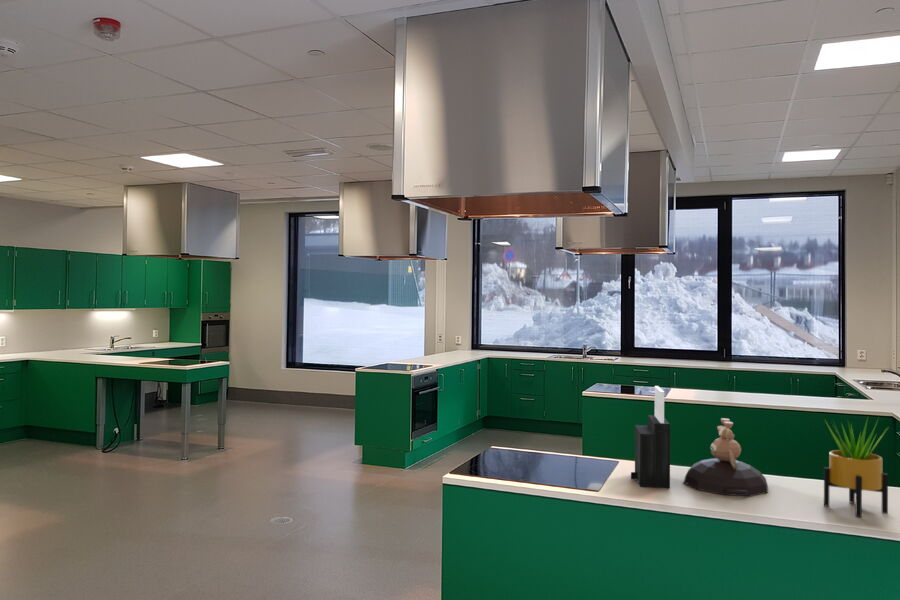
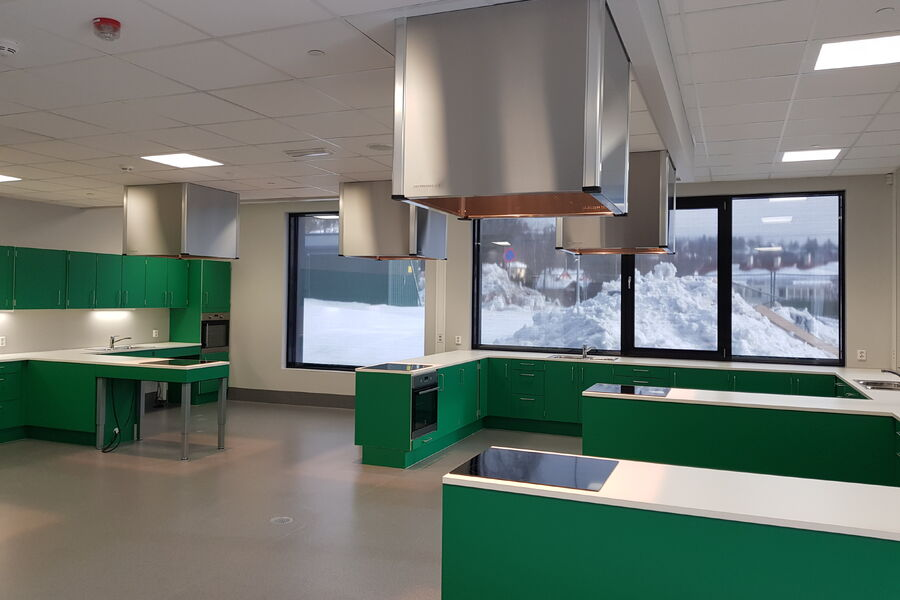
- potted plant (855, 462)
- knife block (648, 434)
- decorative bowl (725, 452)
